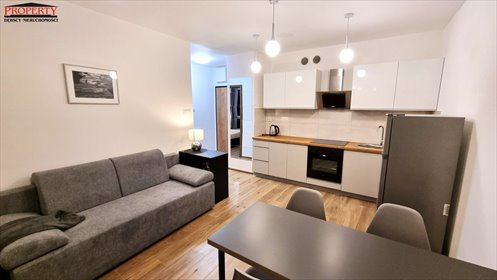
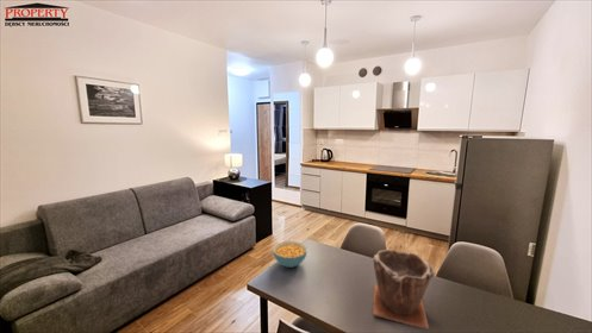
+ plant pot (400, 282)
+ cereal bowl (289, 256)
